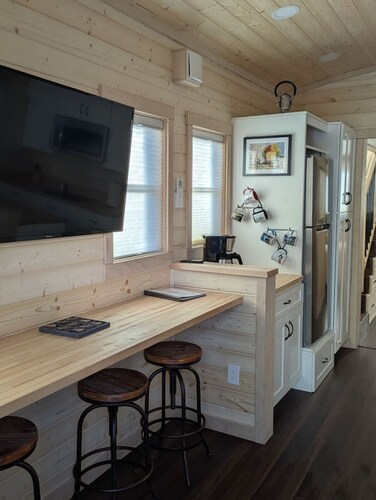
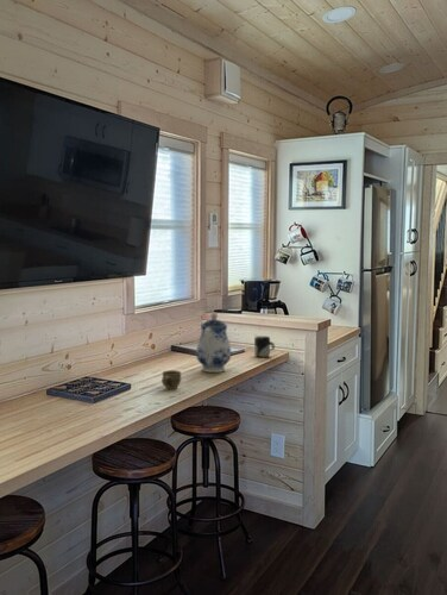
+ teapot (213, 340)
+ cup (264, 346)
+ cup (169, 380)
